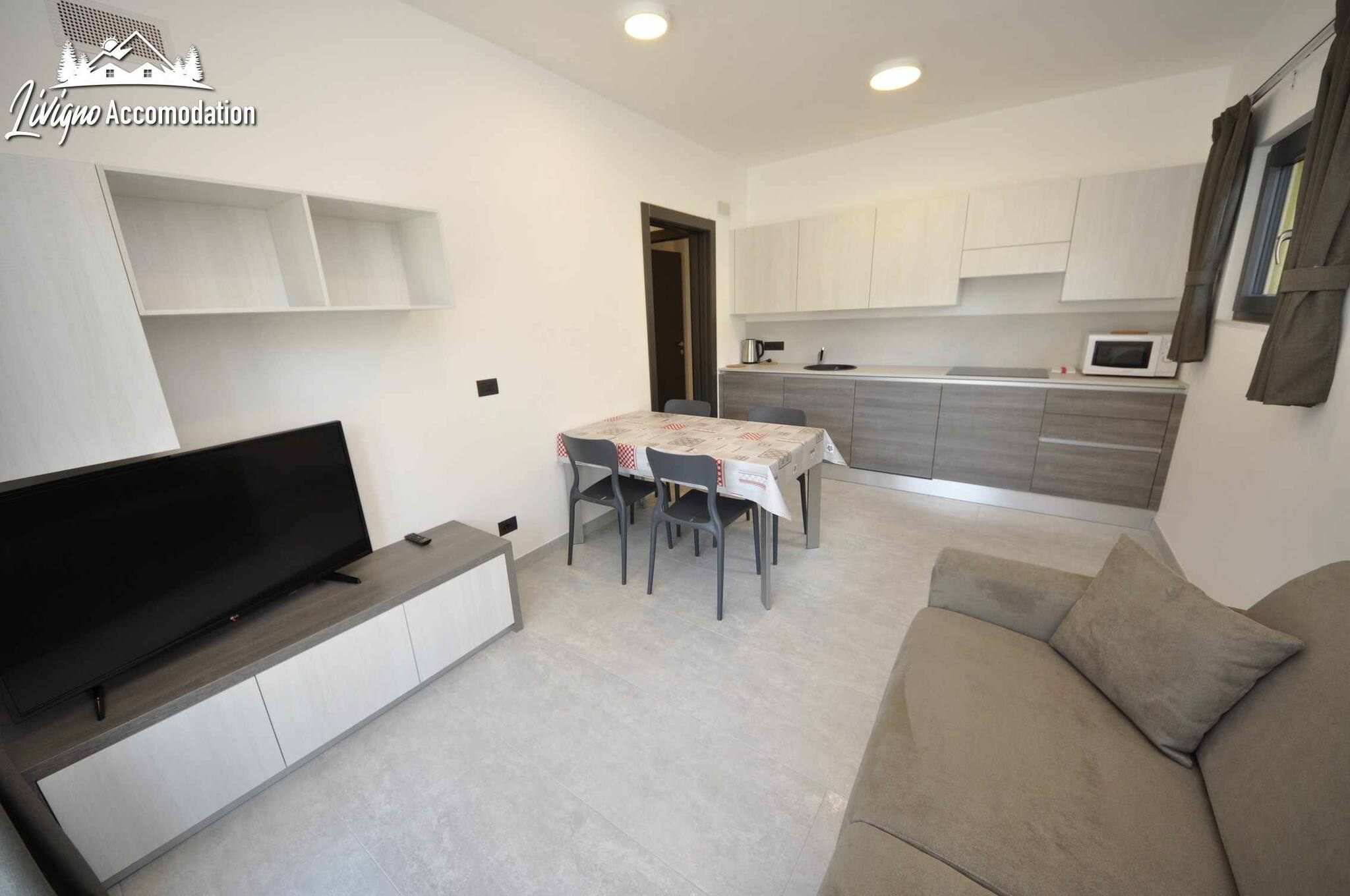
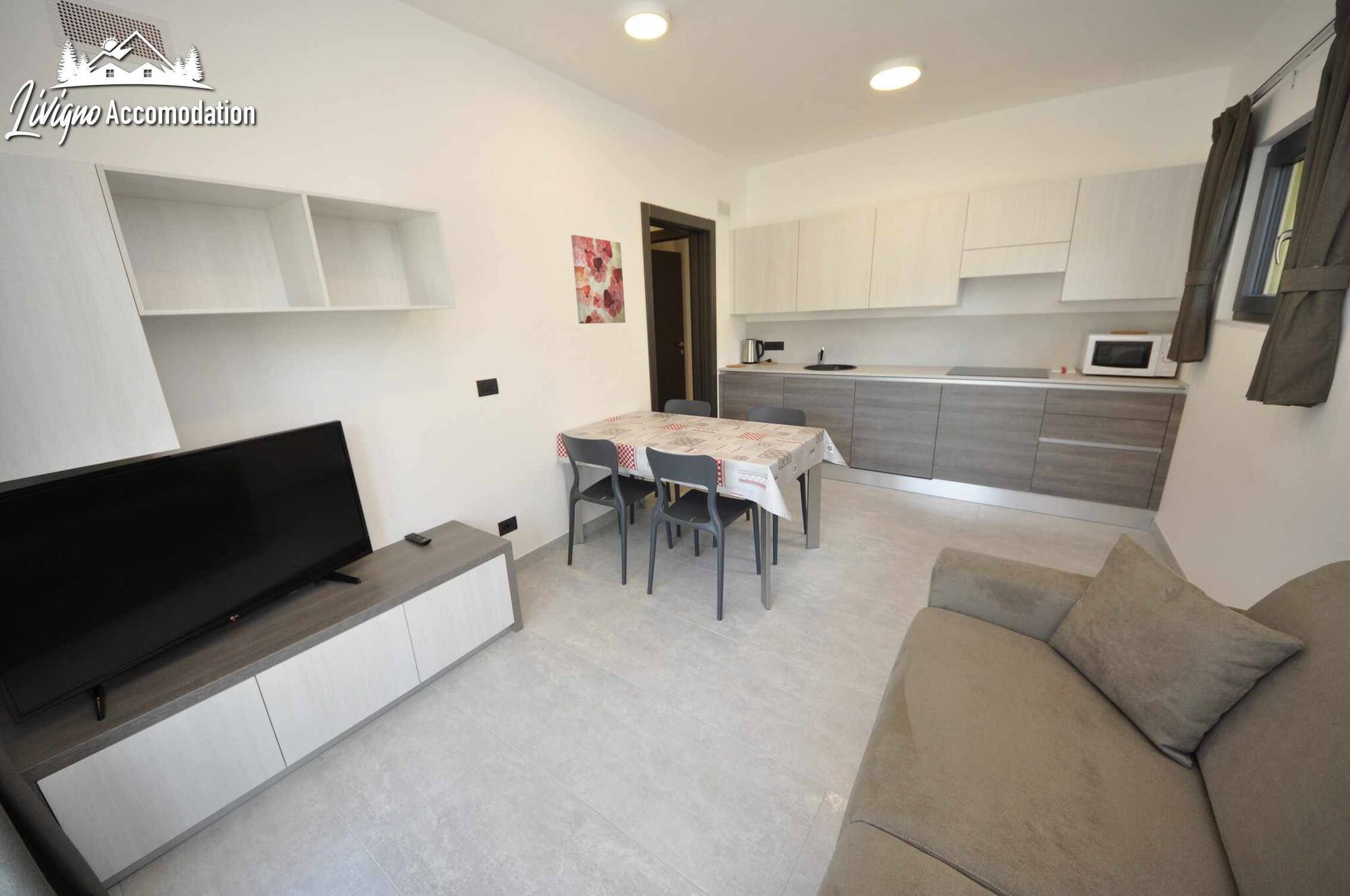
+ wall art (600, 282)
